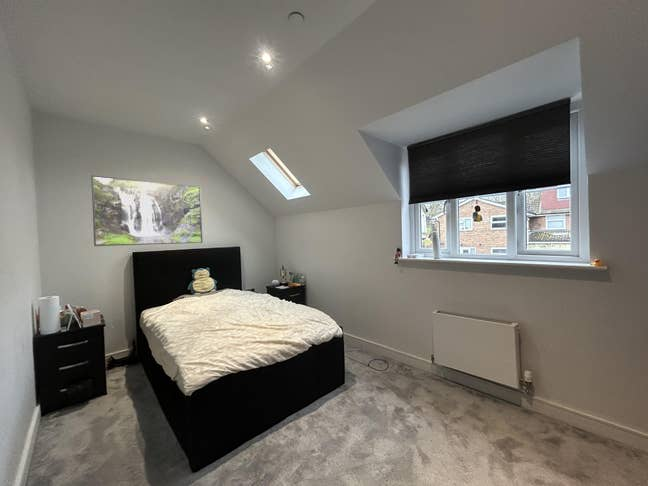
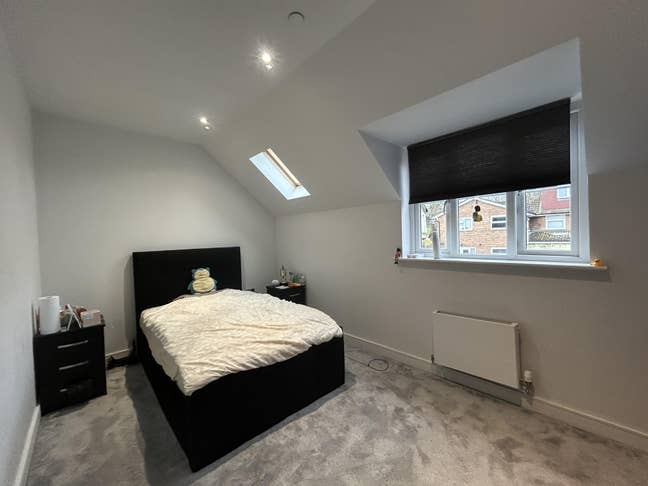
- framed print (153, 213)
